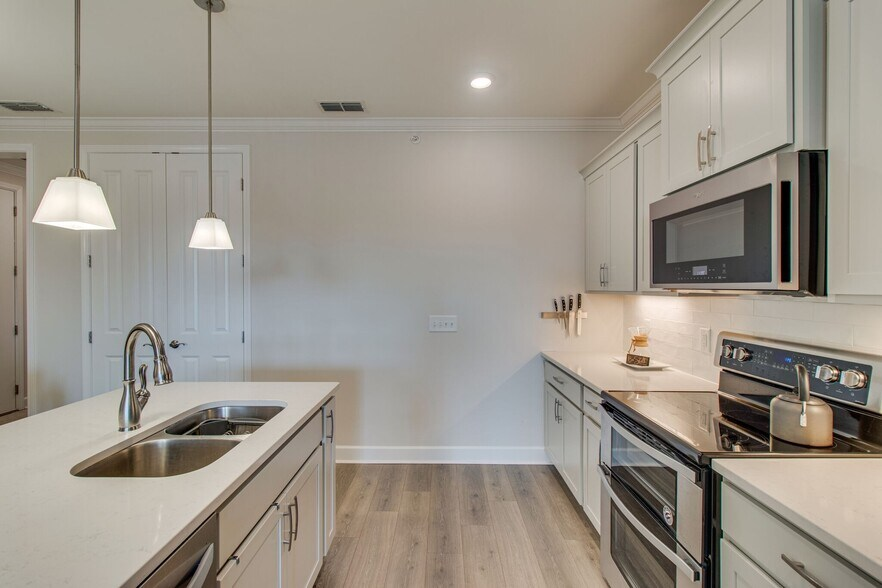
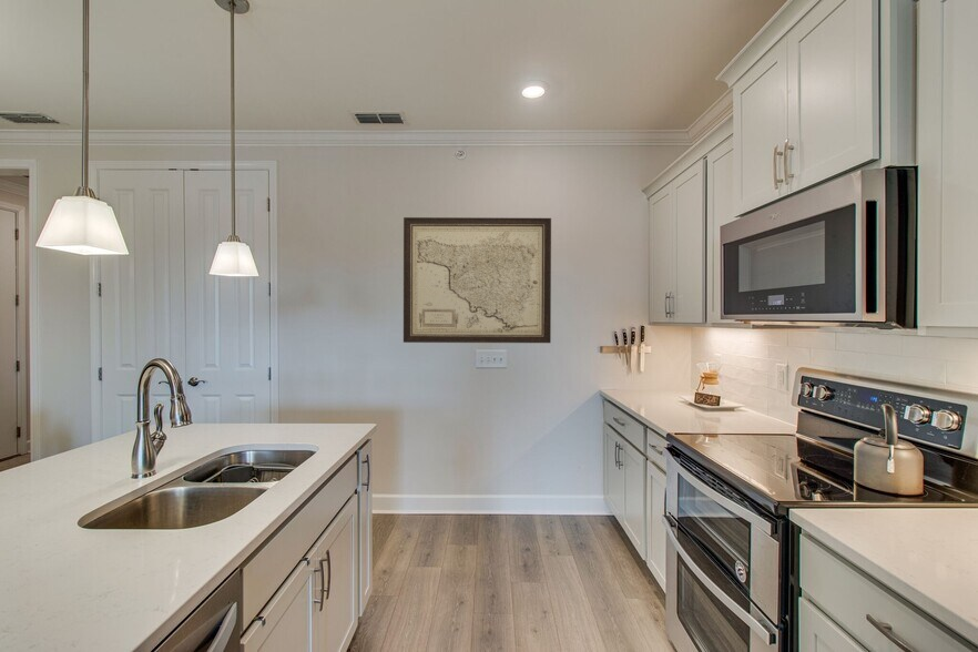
+ wall art (477, 279)
